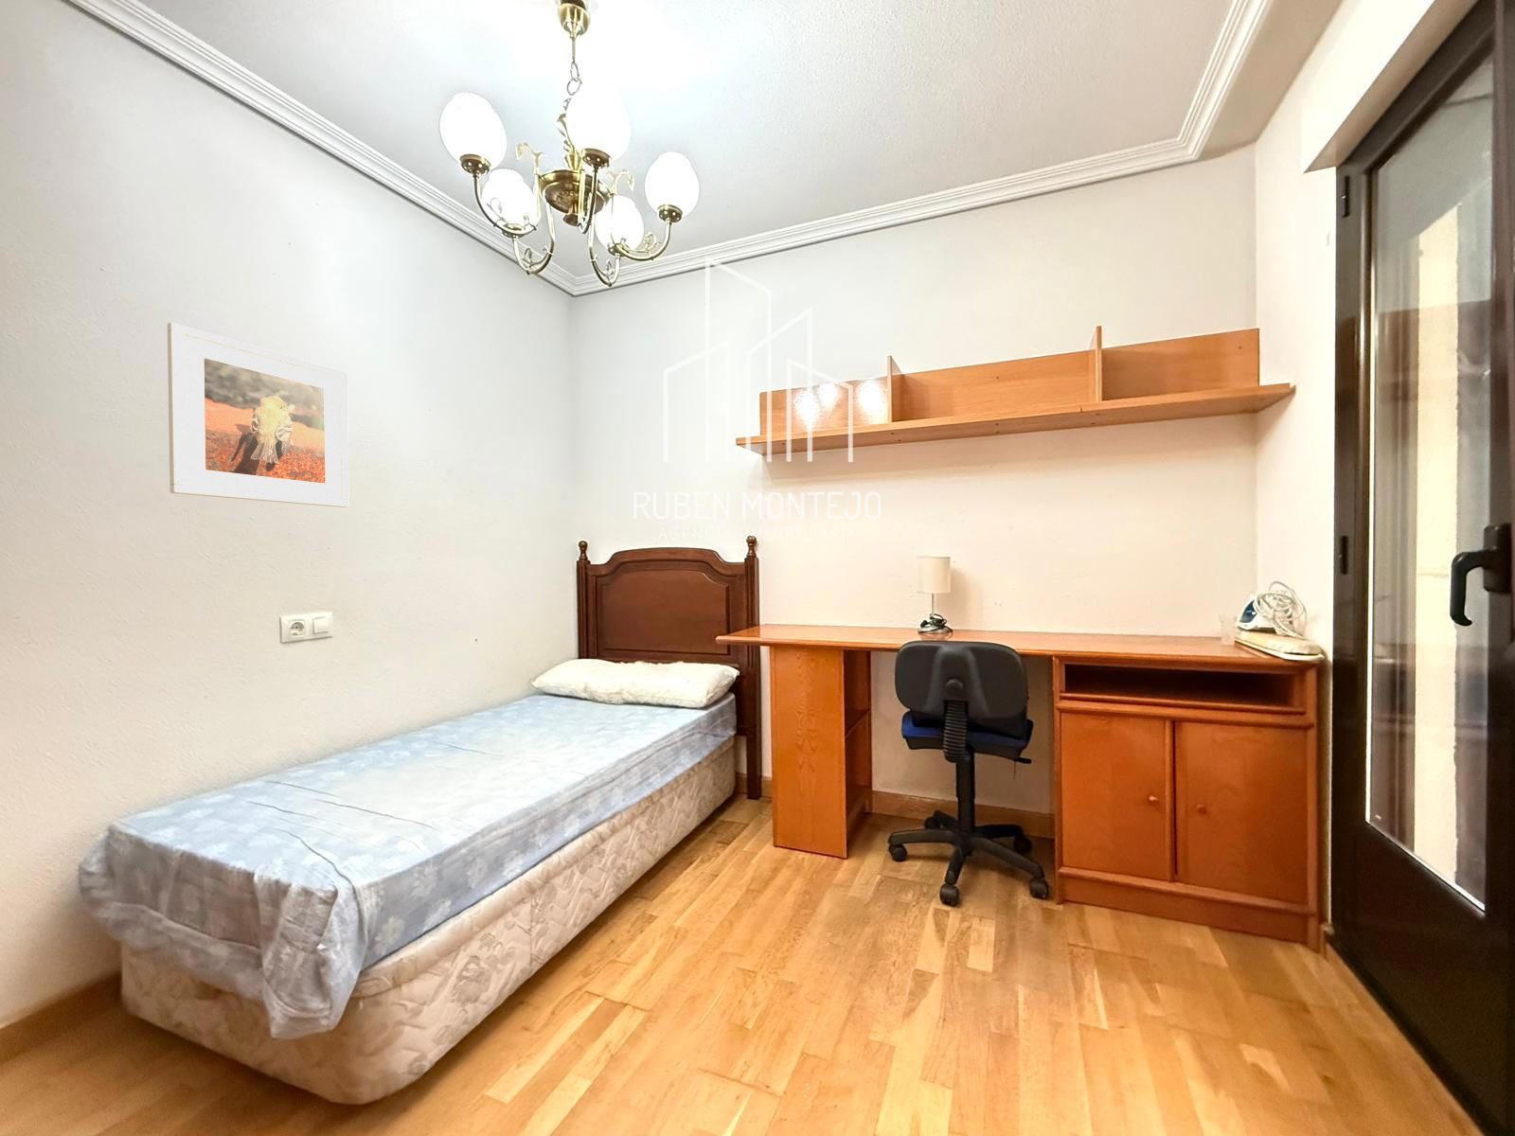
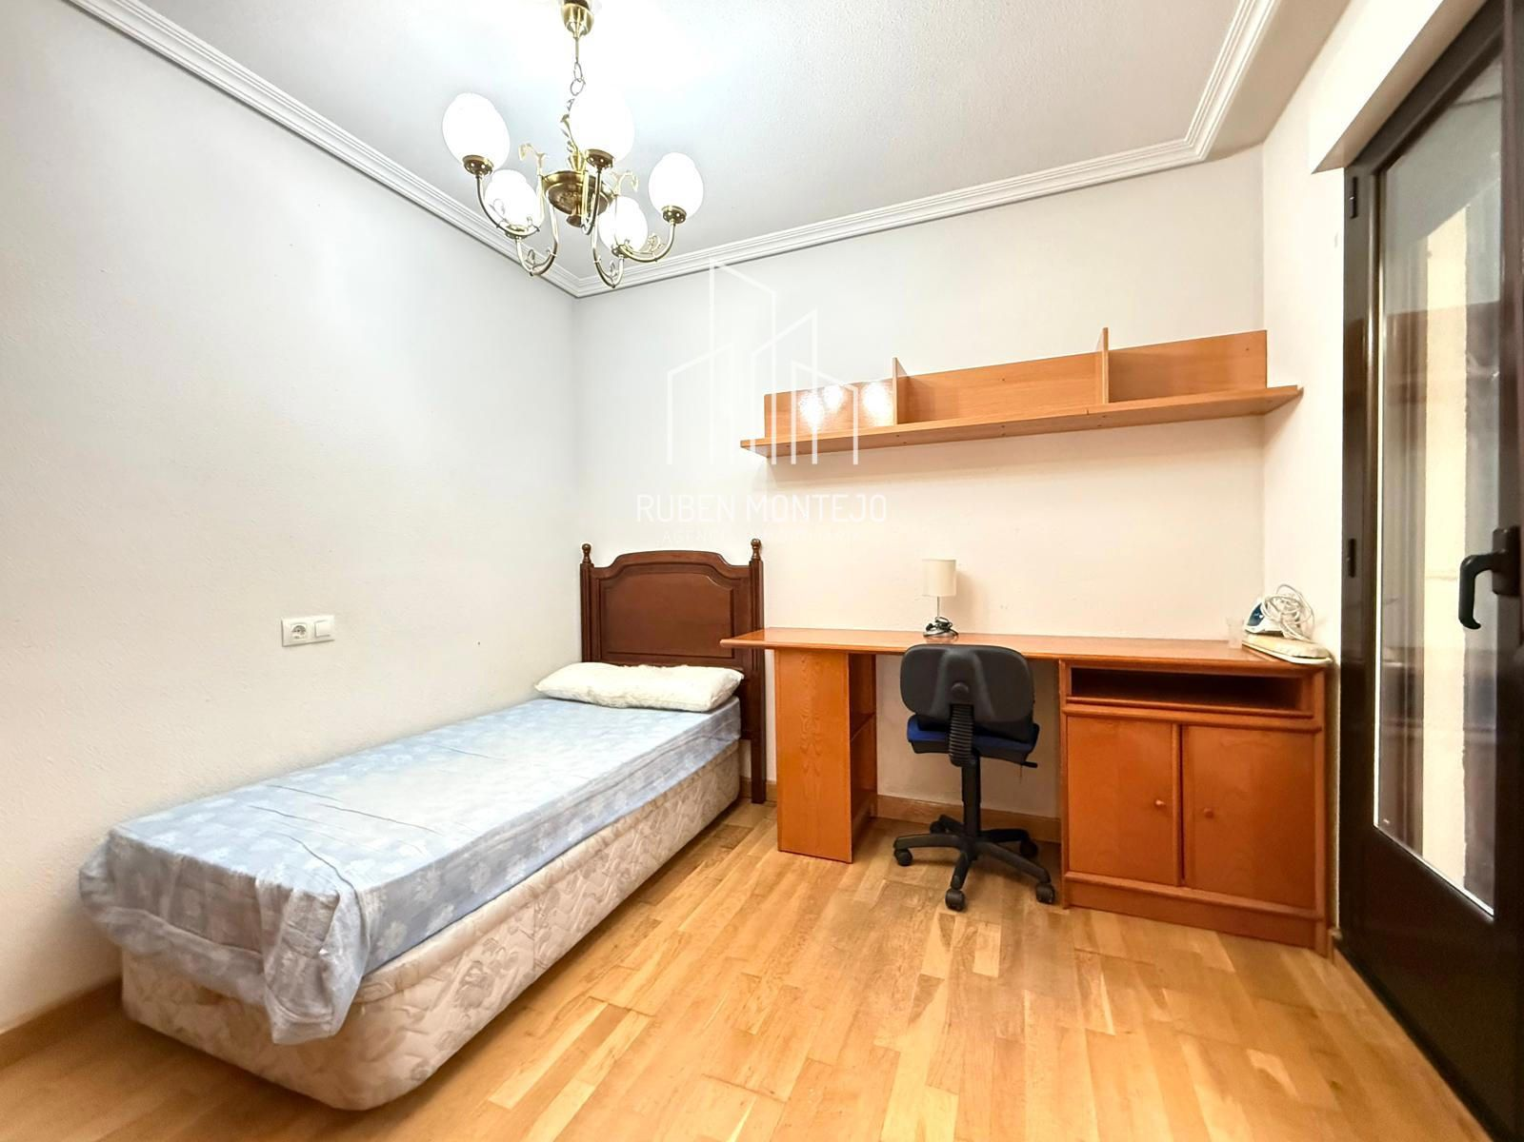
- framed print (268, 426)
